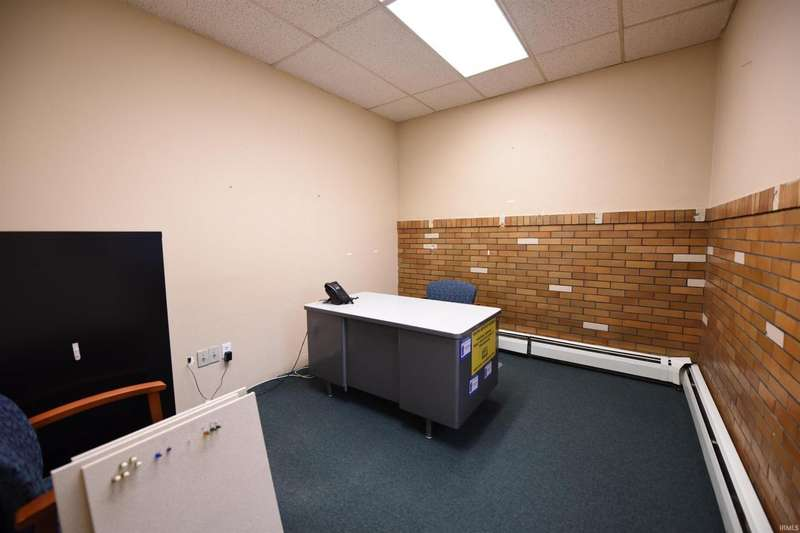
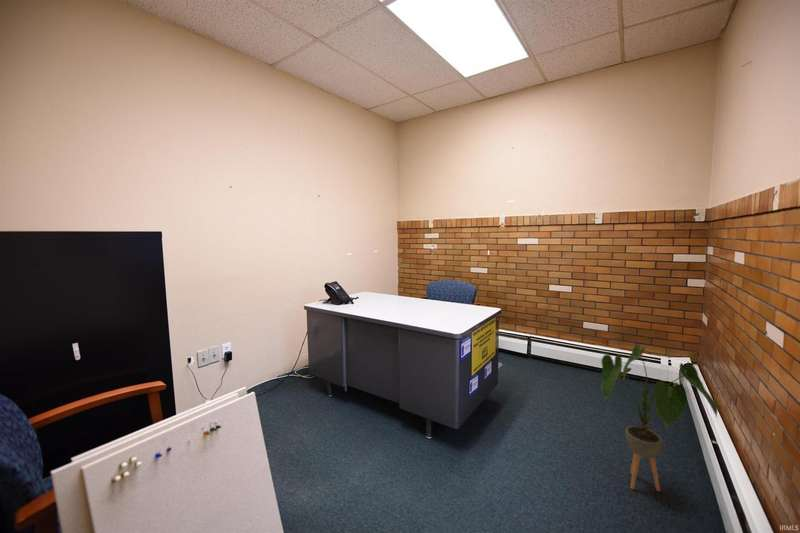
+ house plant (648, 424)
